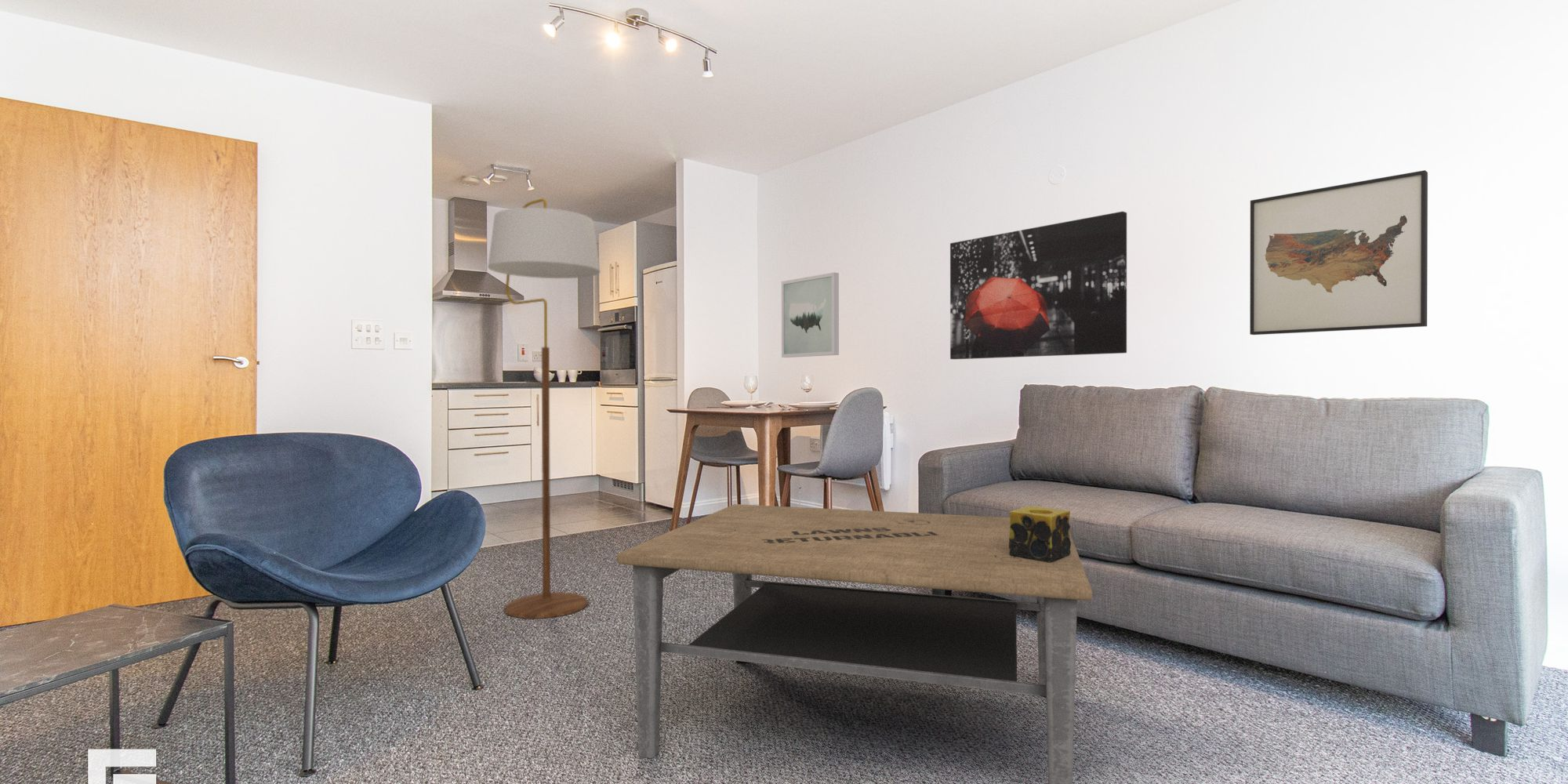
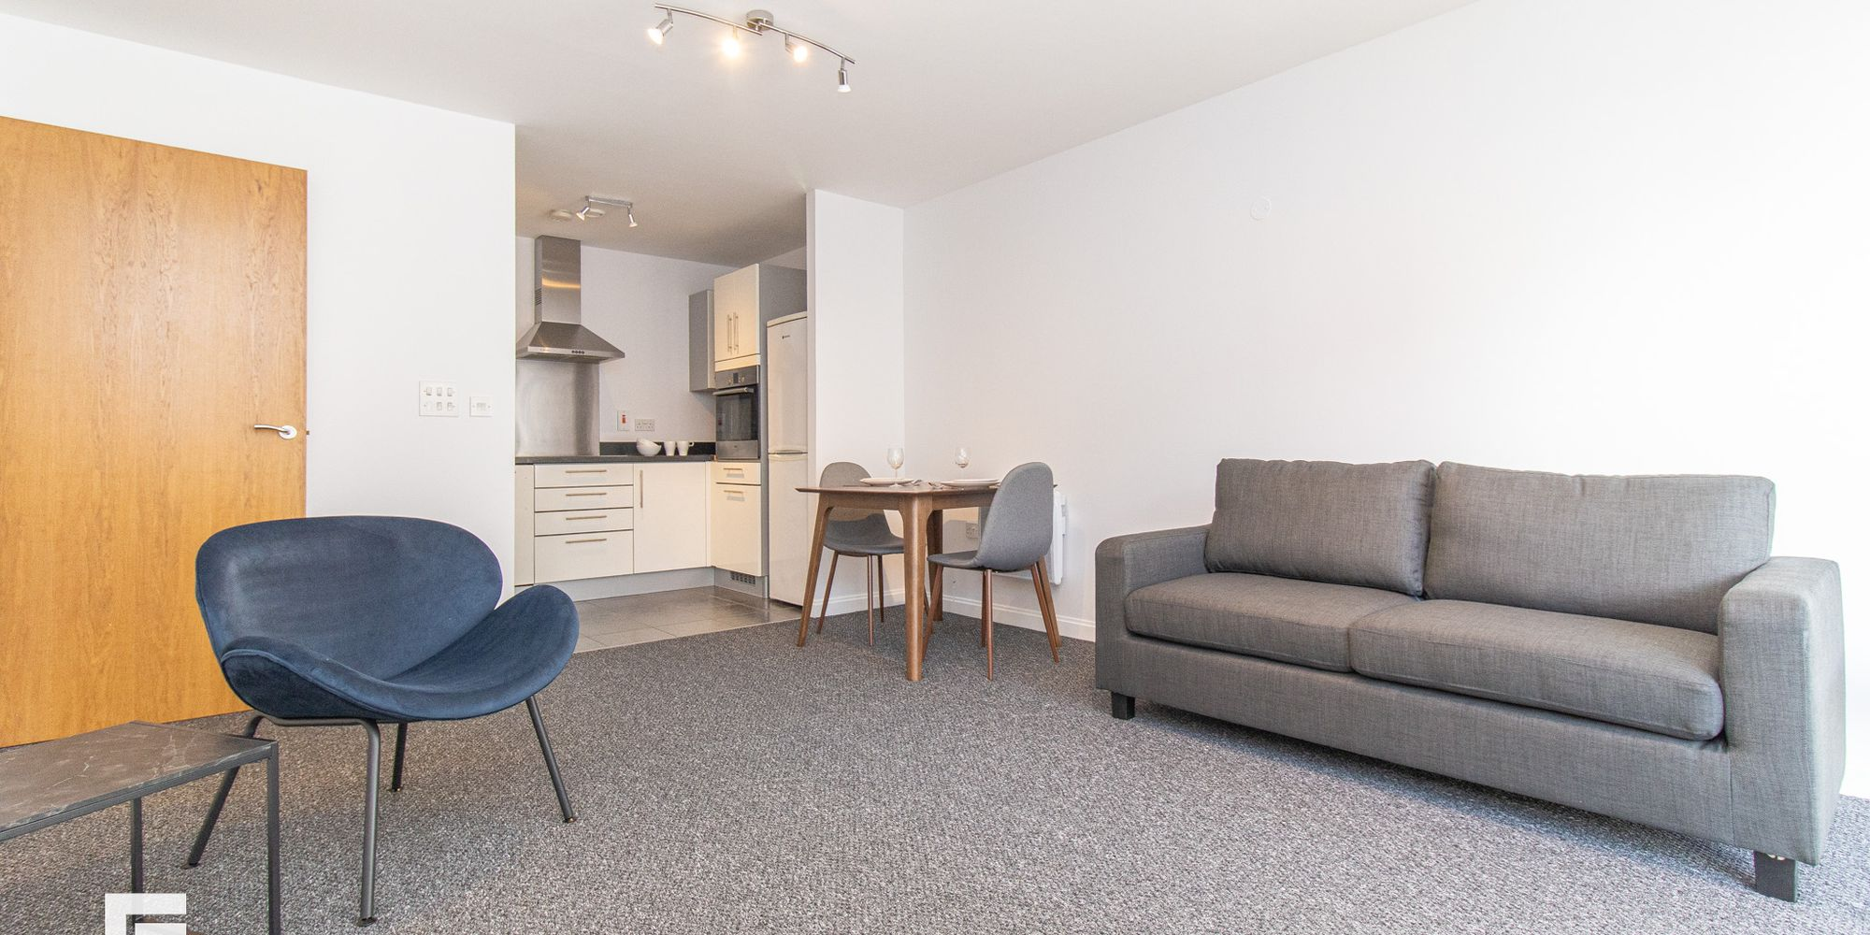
- wall art (1029, 292)
- coffee table (865, 628)
- wall art (808, 317)
- floor lamp (542, 402)
- wall art (1332, 259)
- candle (1040, 532)
